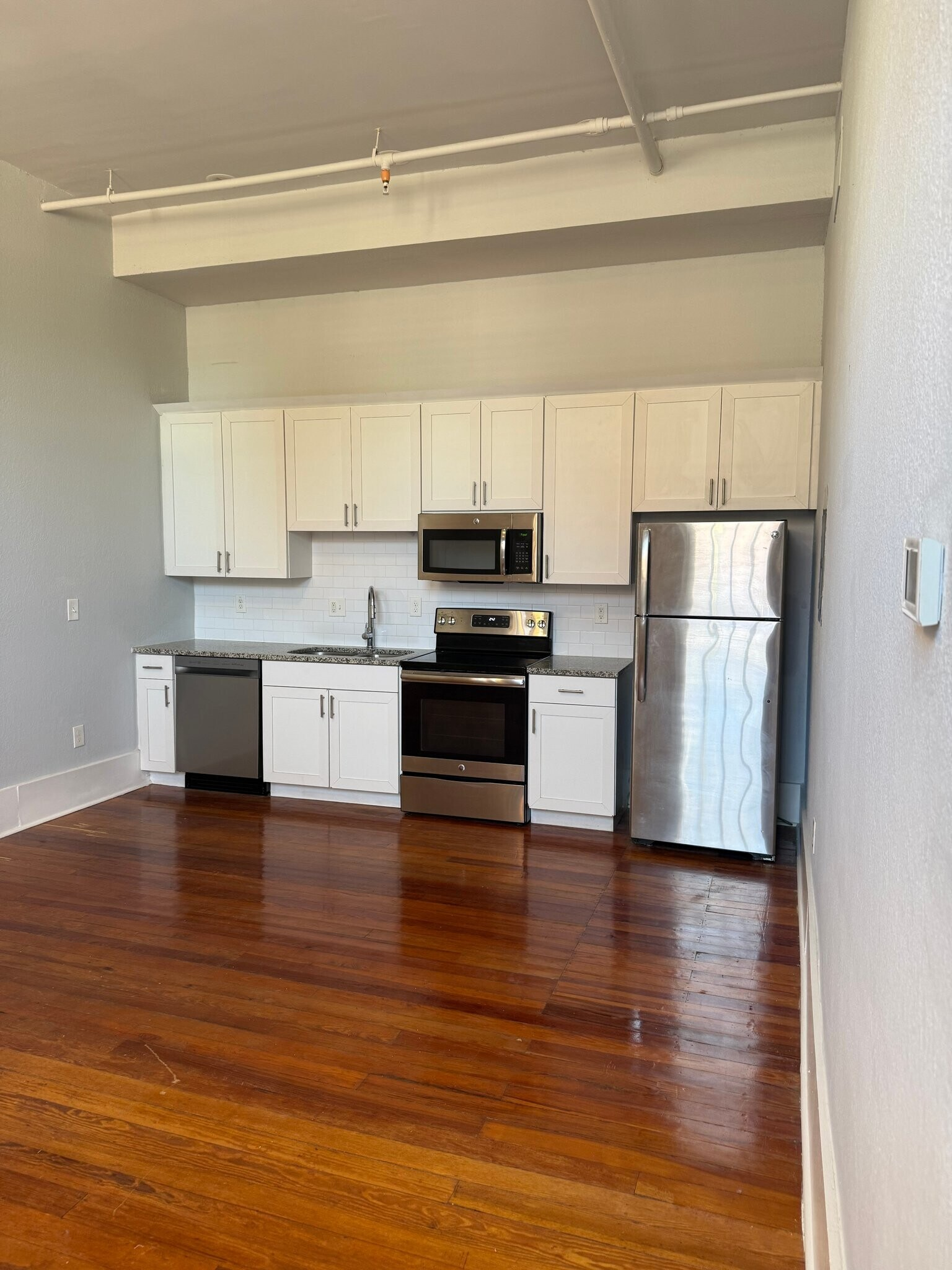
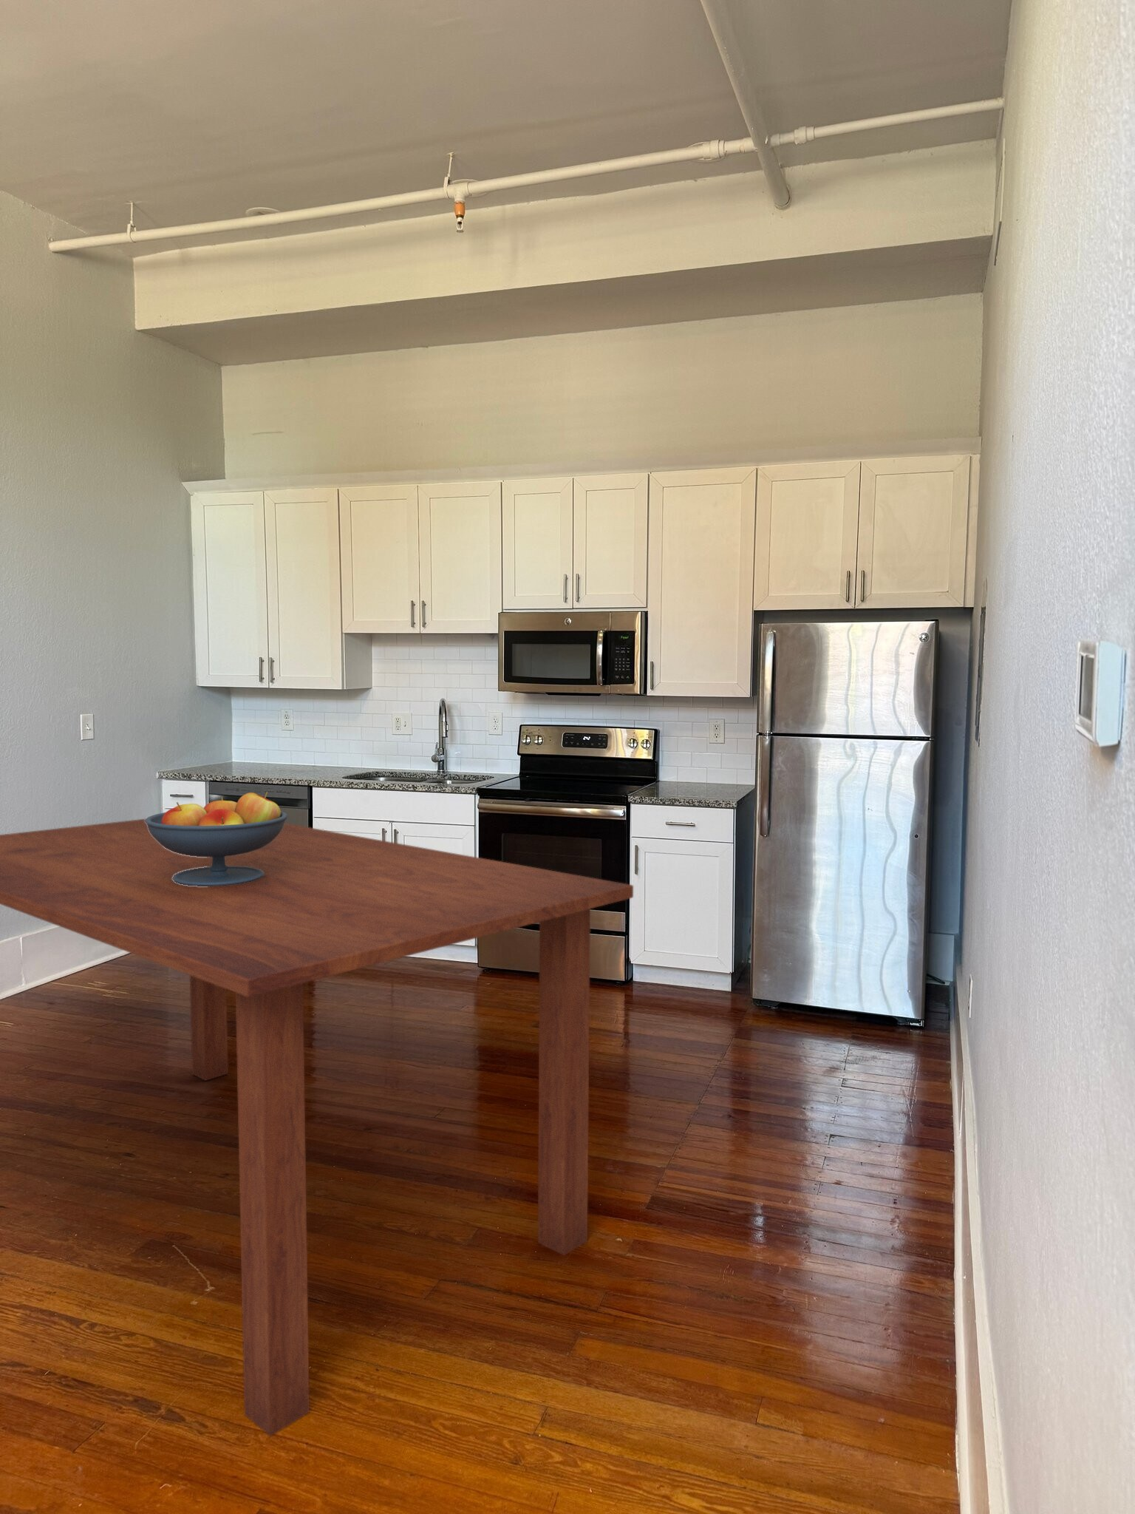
+ fruit bowl (218, 836)
+ dining table (227, 1032)
